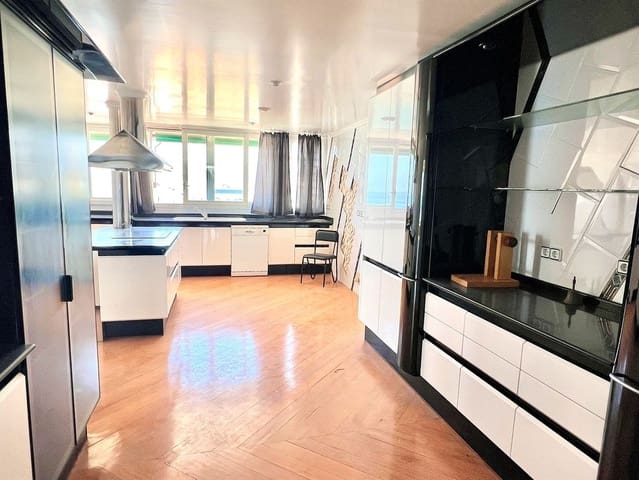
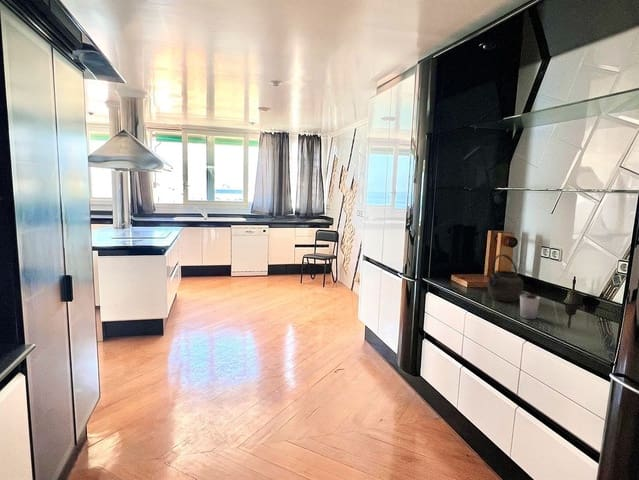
+ cup (527, 306)
+ kettle (501, 277)
